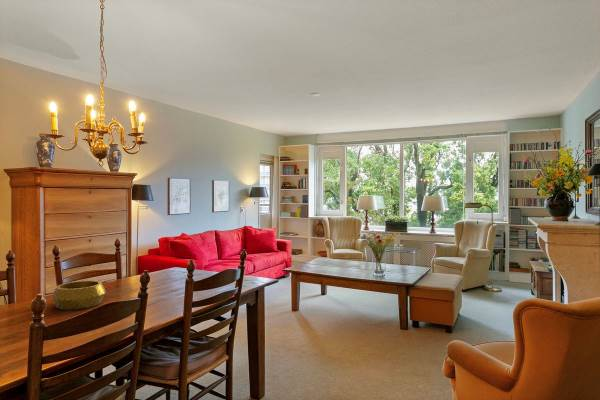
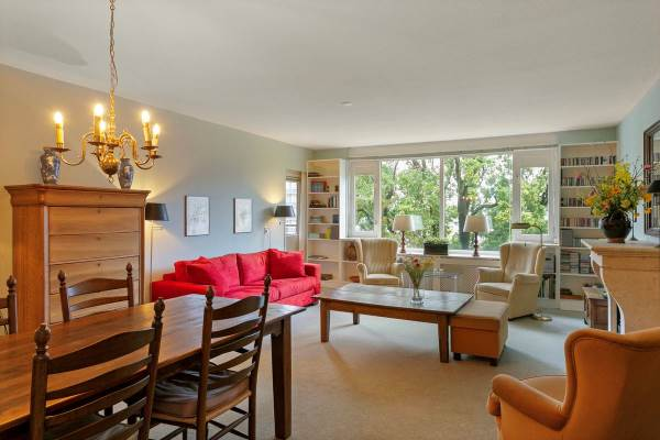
- decorative bowl (79, 294)
